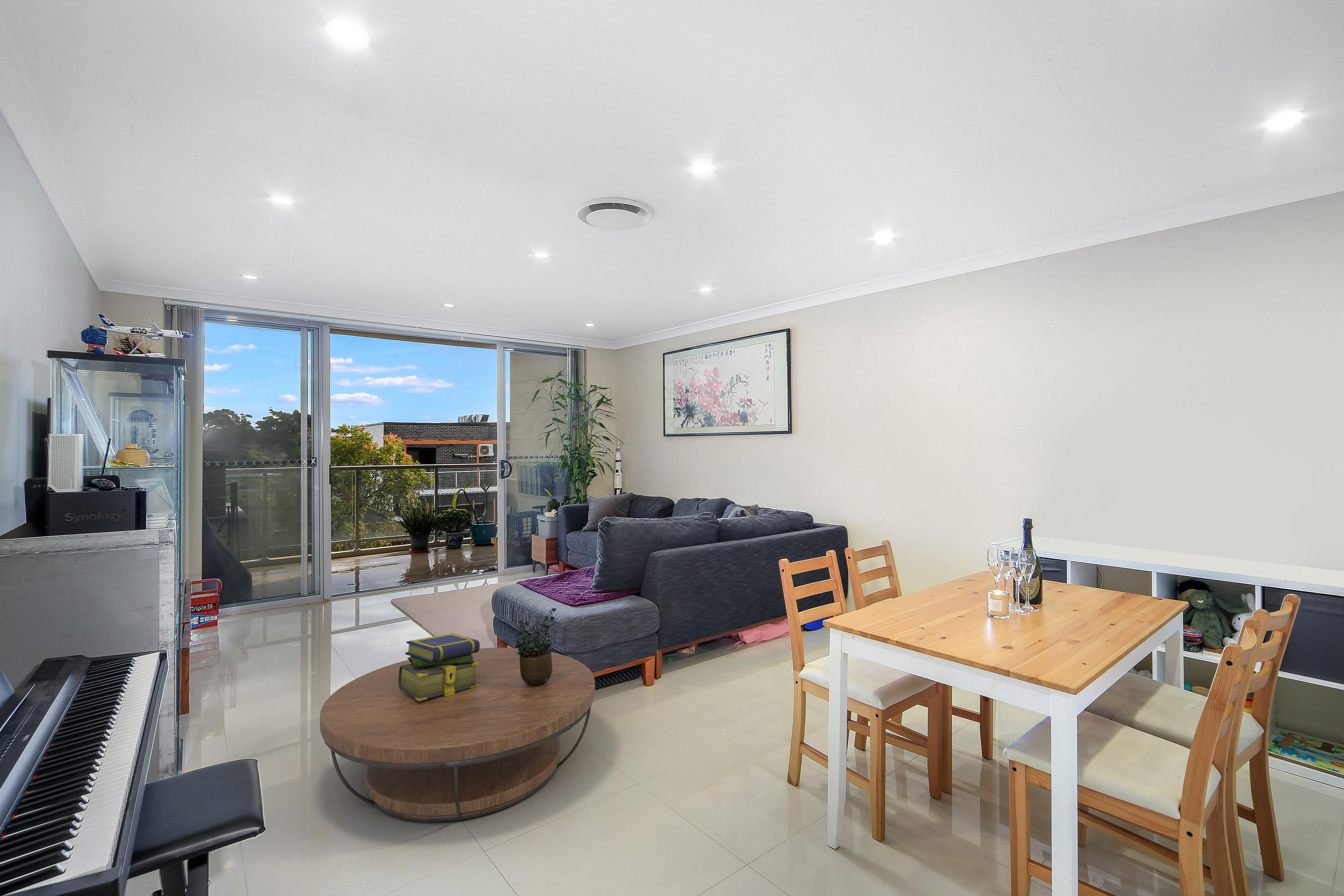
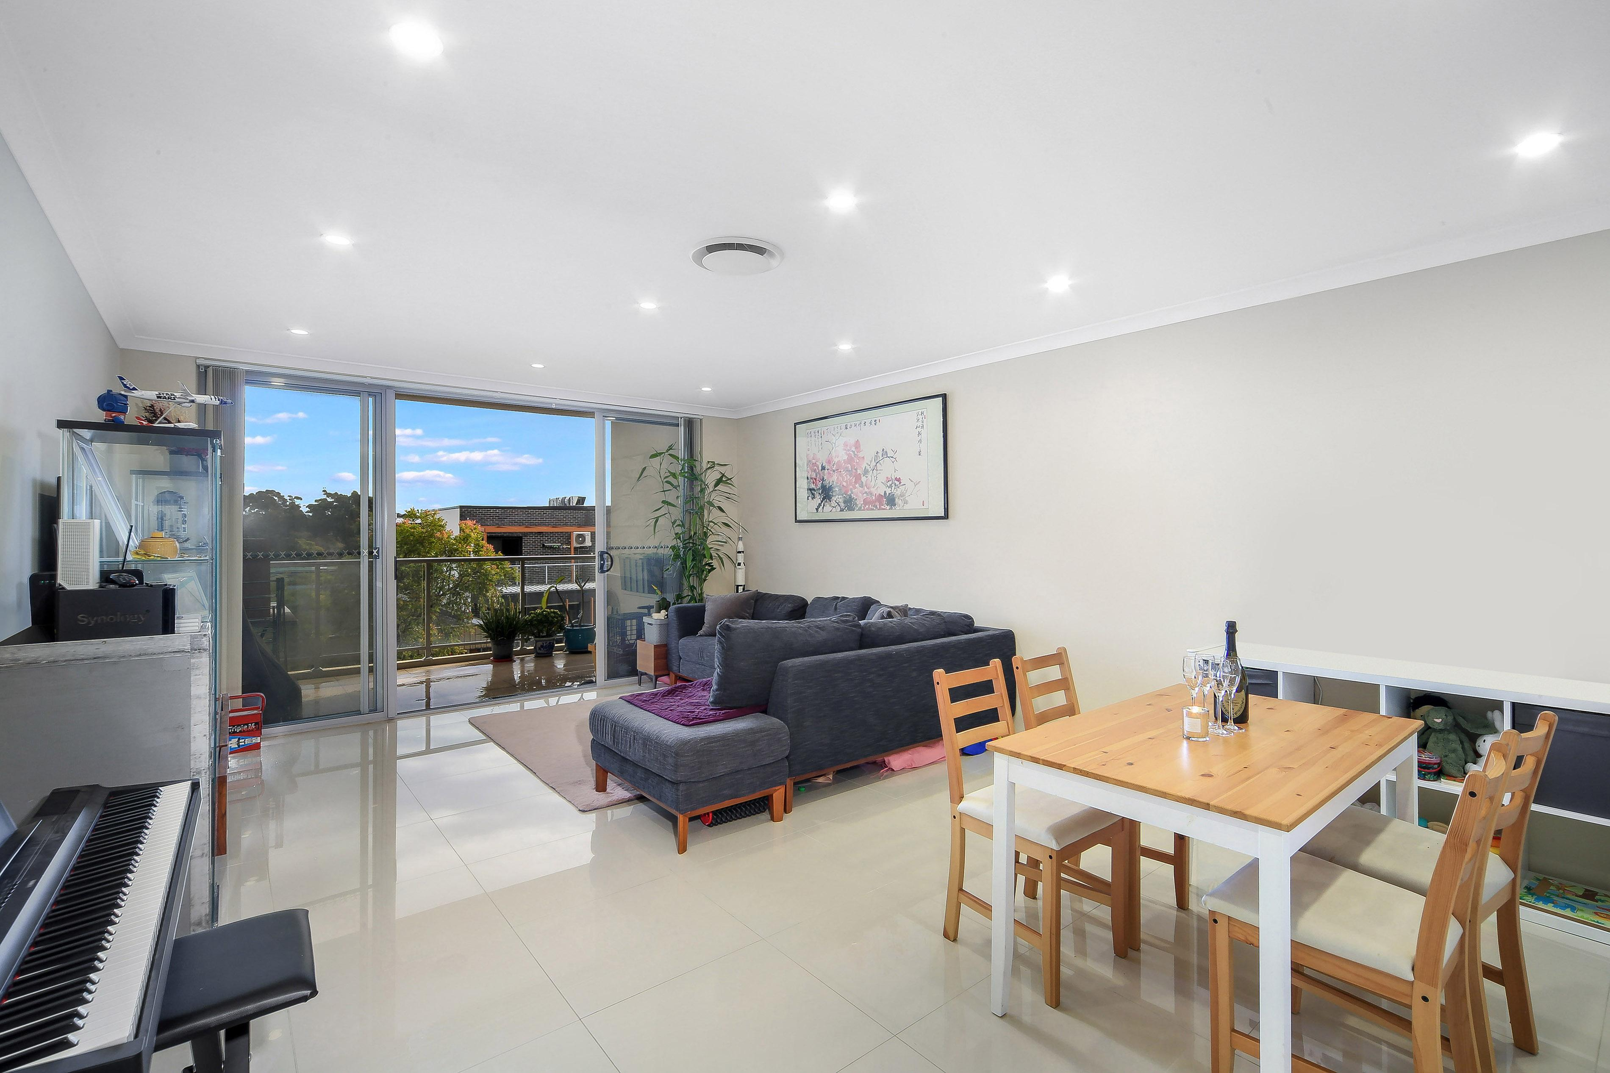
- potted plant (536, 644)
- coffee table (467, 728)
- stack of books (440, 663)
